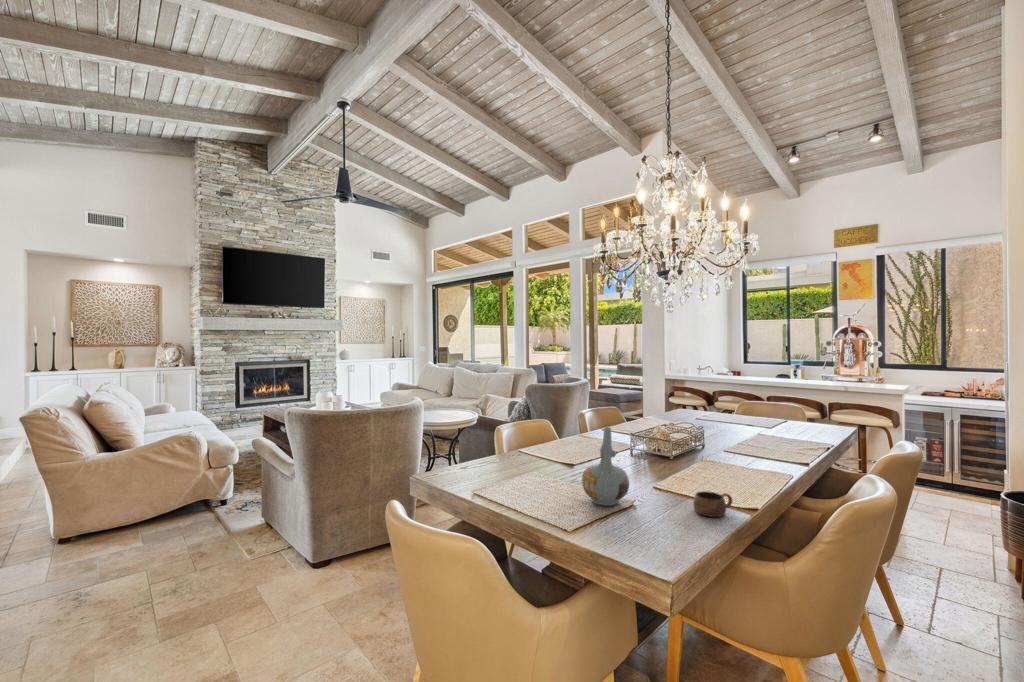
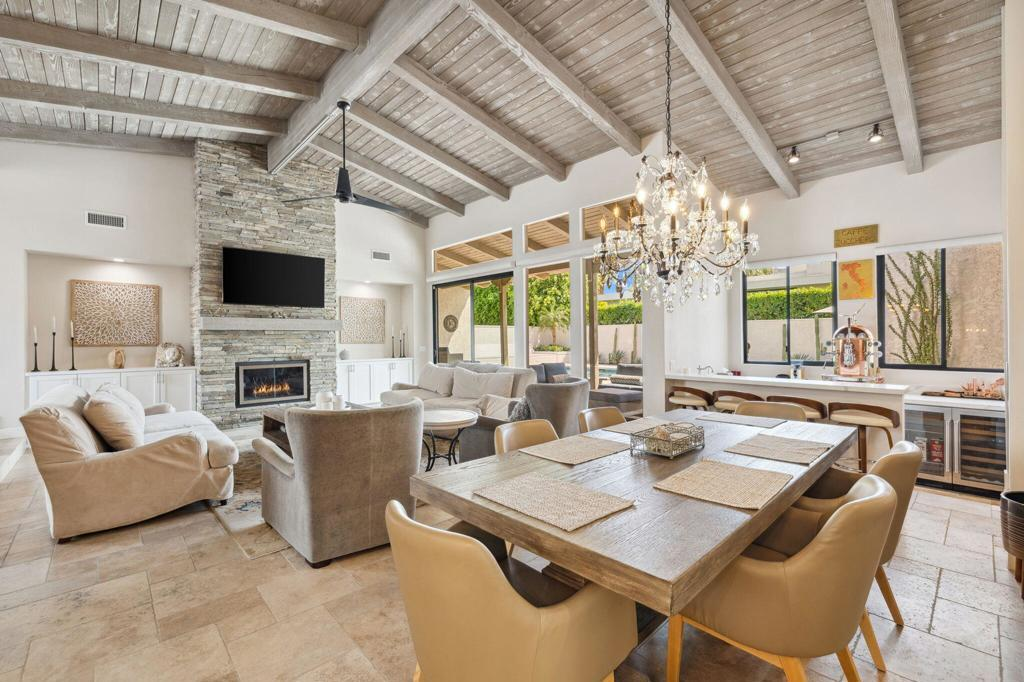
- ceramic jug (605, 462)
- cup (714, 503)
